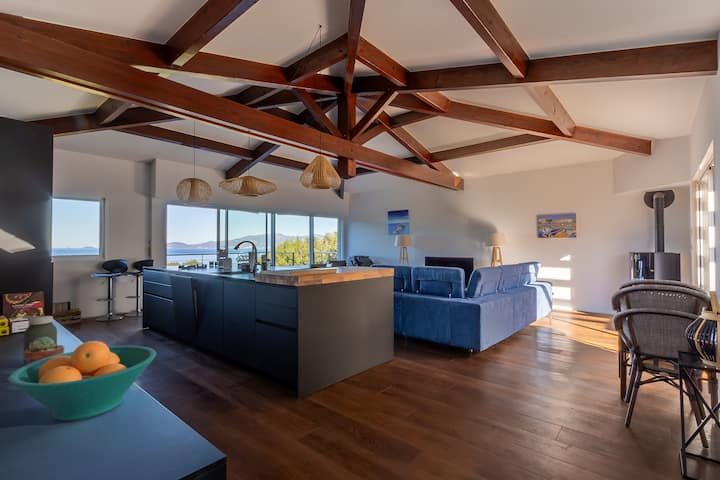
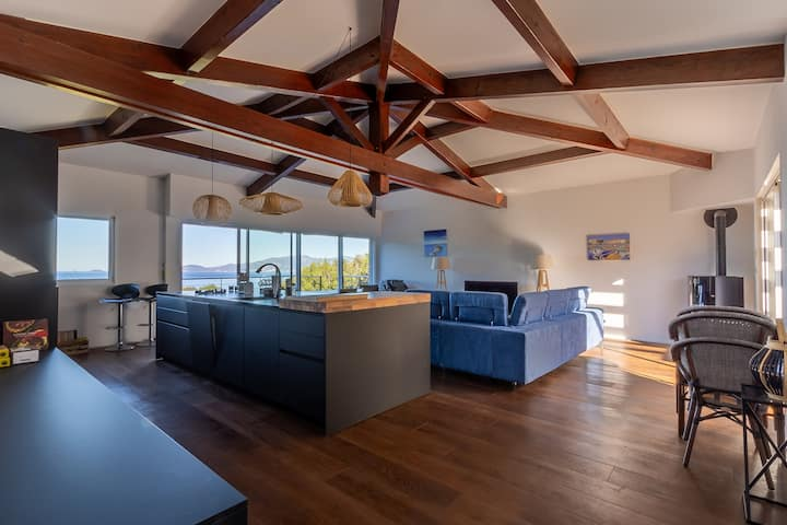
- fruit bowl (89, 374)
- jar (40, 337)
- potted succulent (44, 356)
